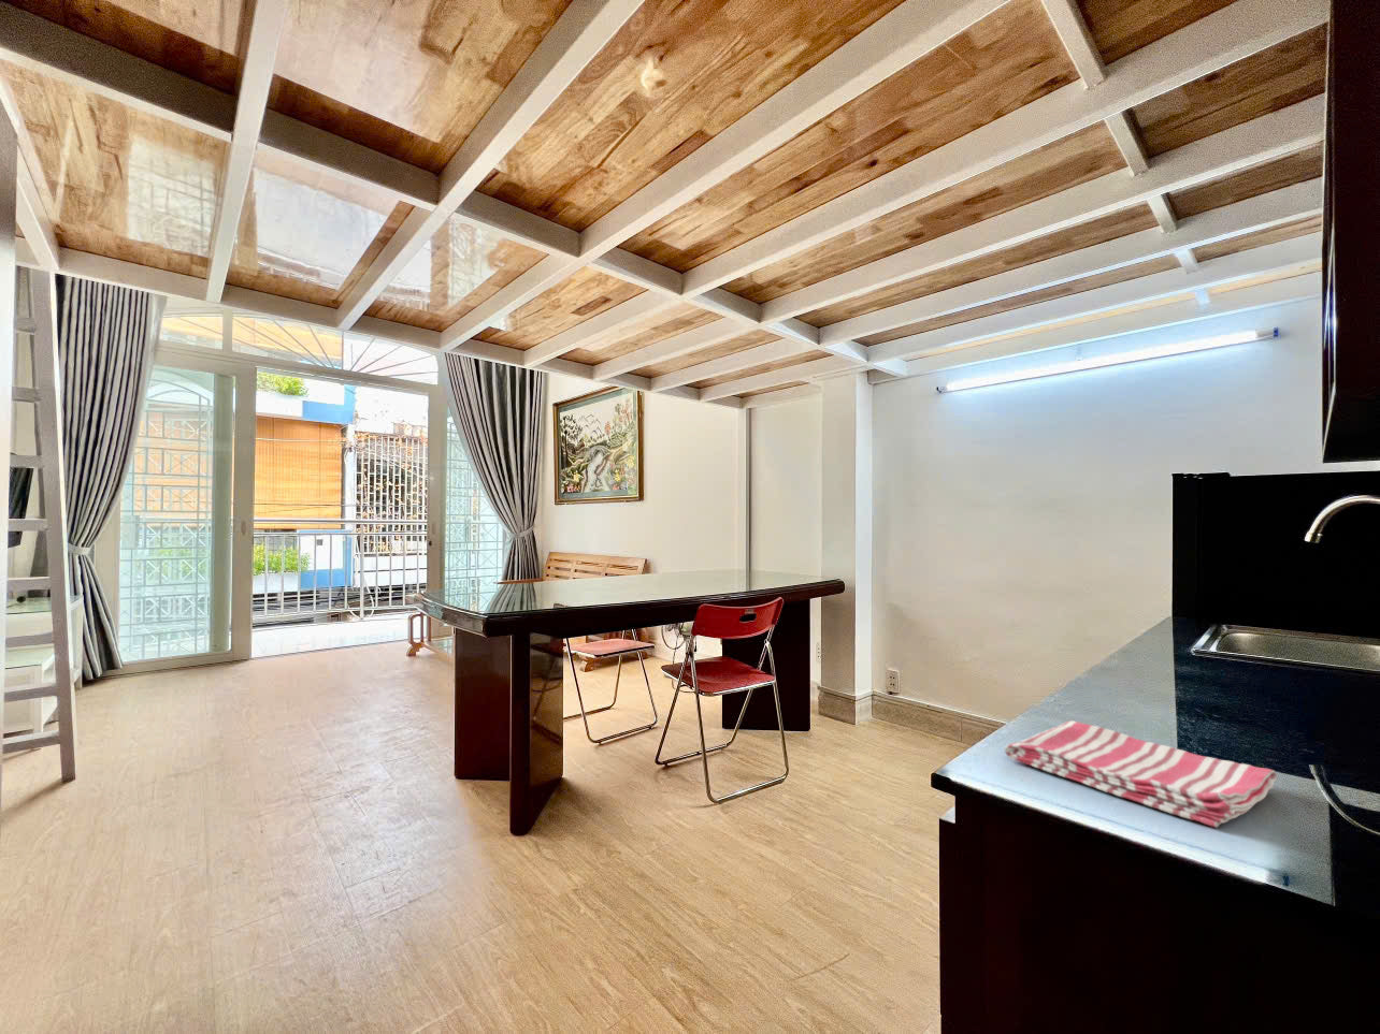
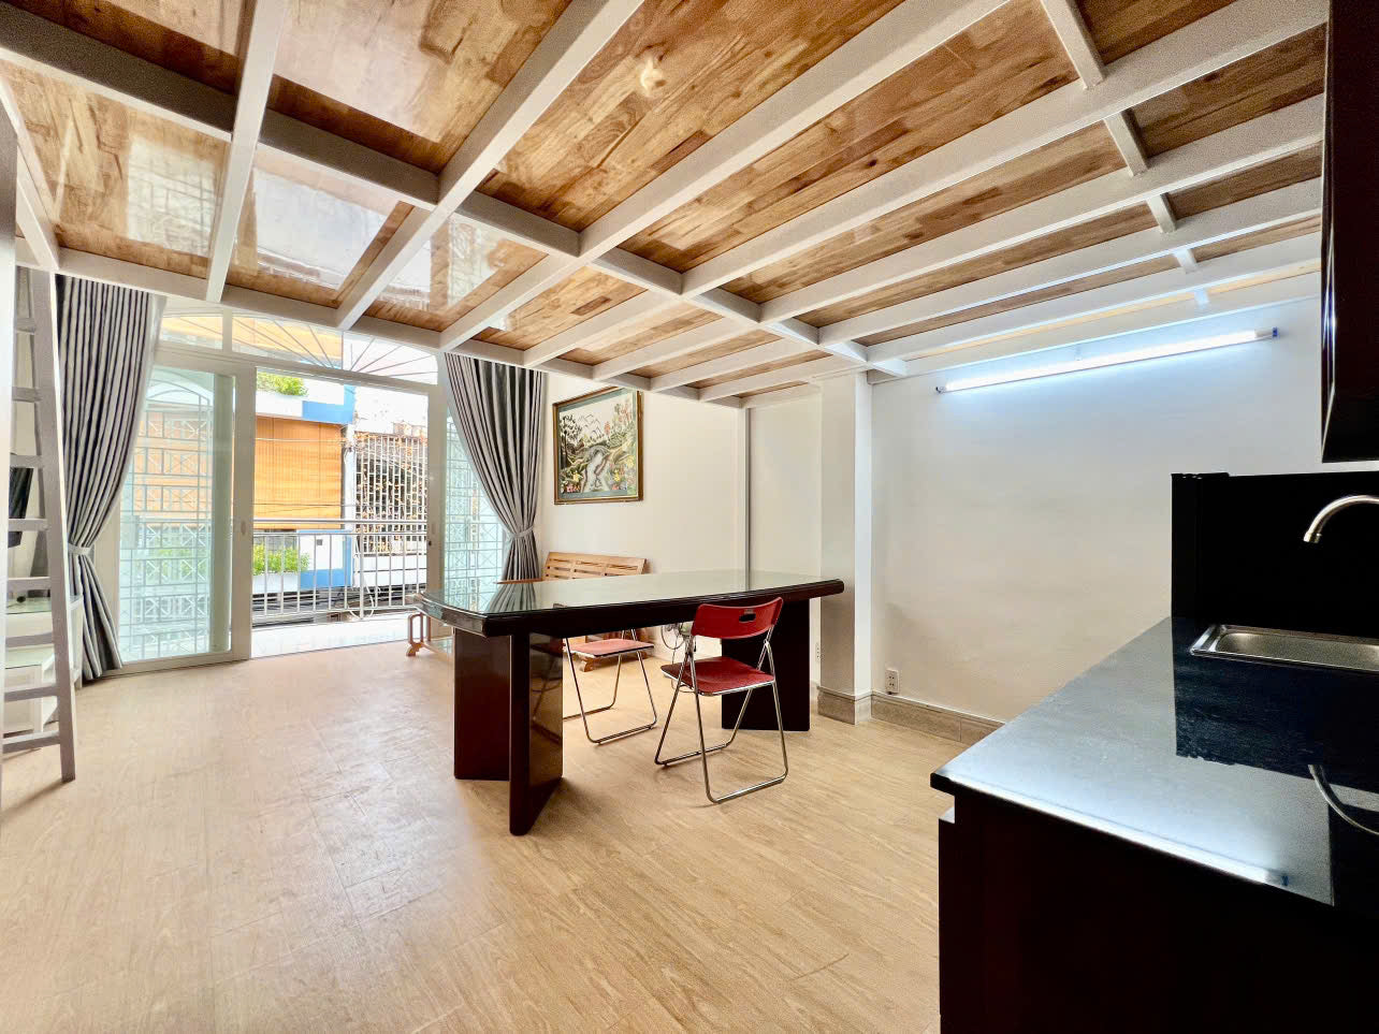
- dish towel (1131, 759)
